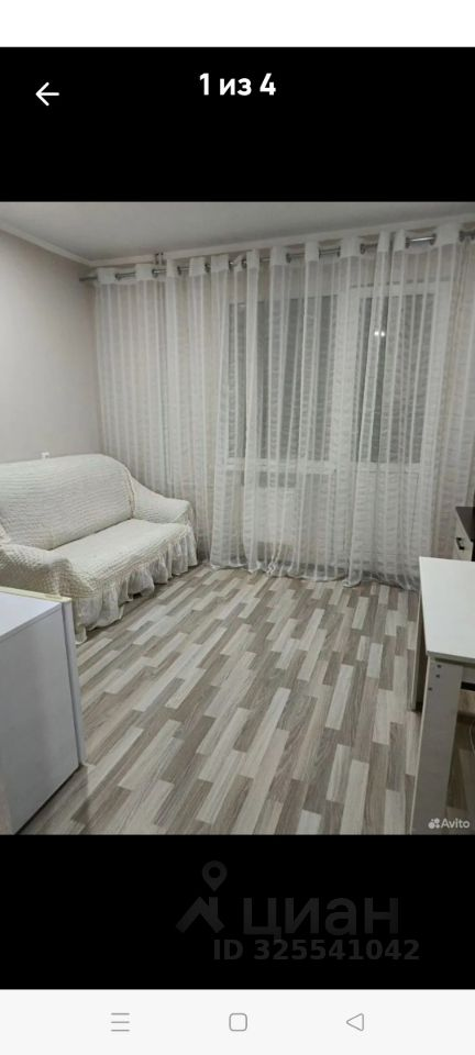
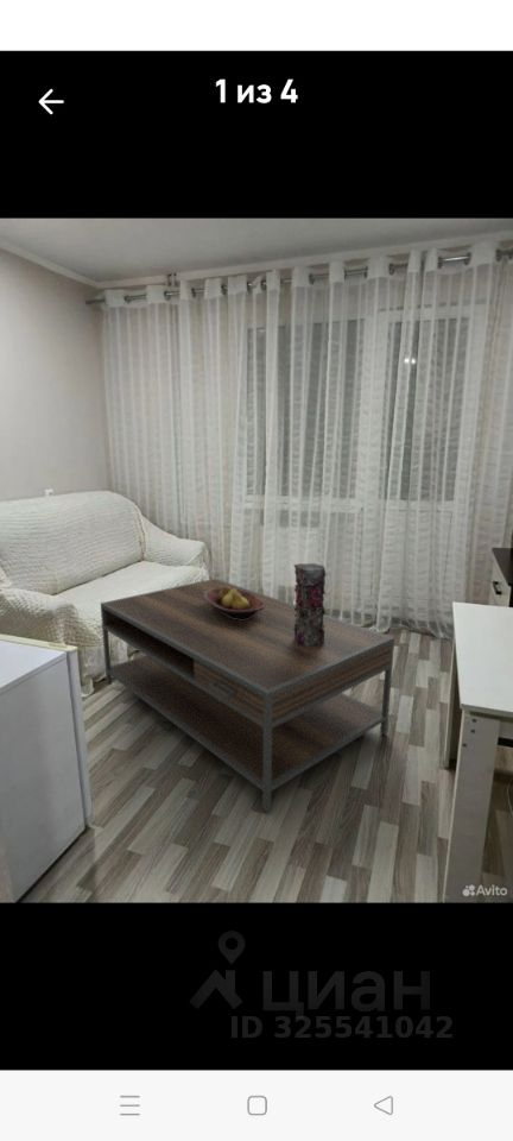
+ coffee table (230, 664)
+ fruit bowl (233, 599)
+ vase (309, 603)
